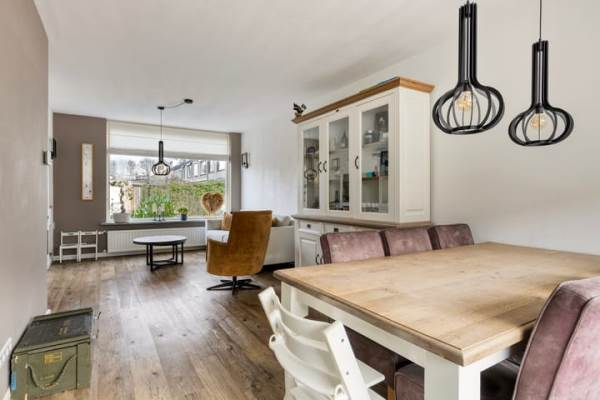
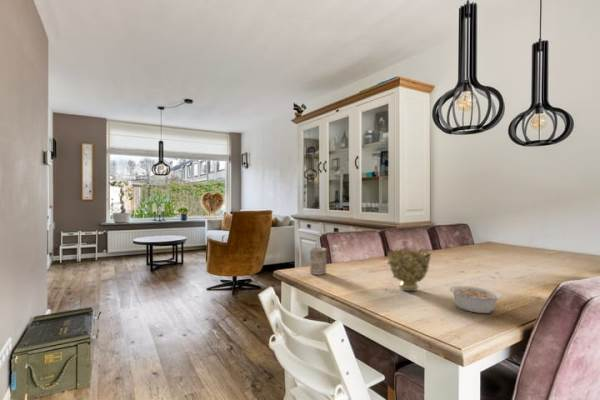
+ decorative bowl (408, 269)
+ mug (317, 260)
+ legume (476, 298)
